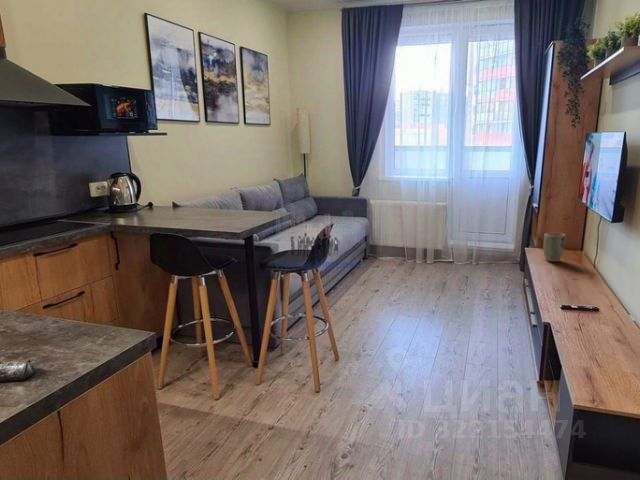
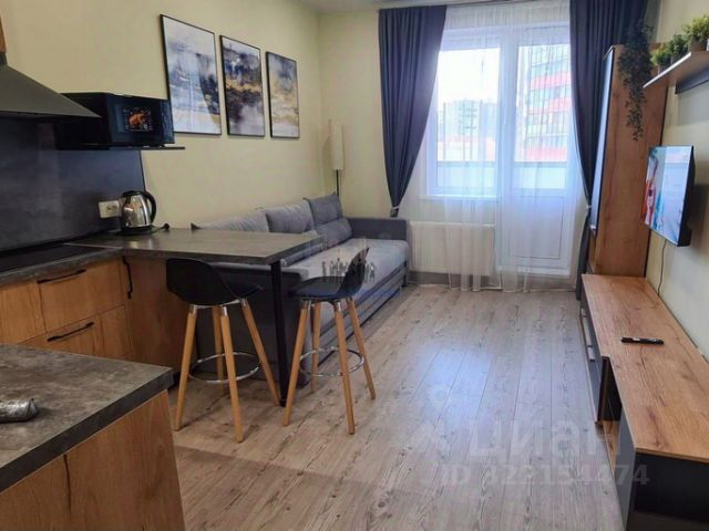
- plant pot (553, 247)
